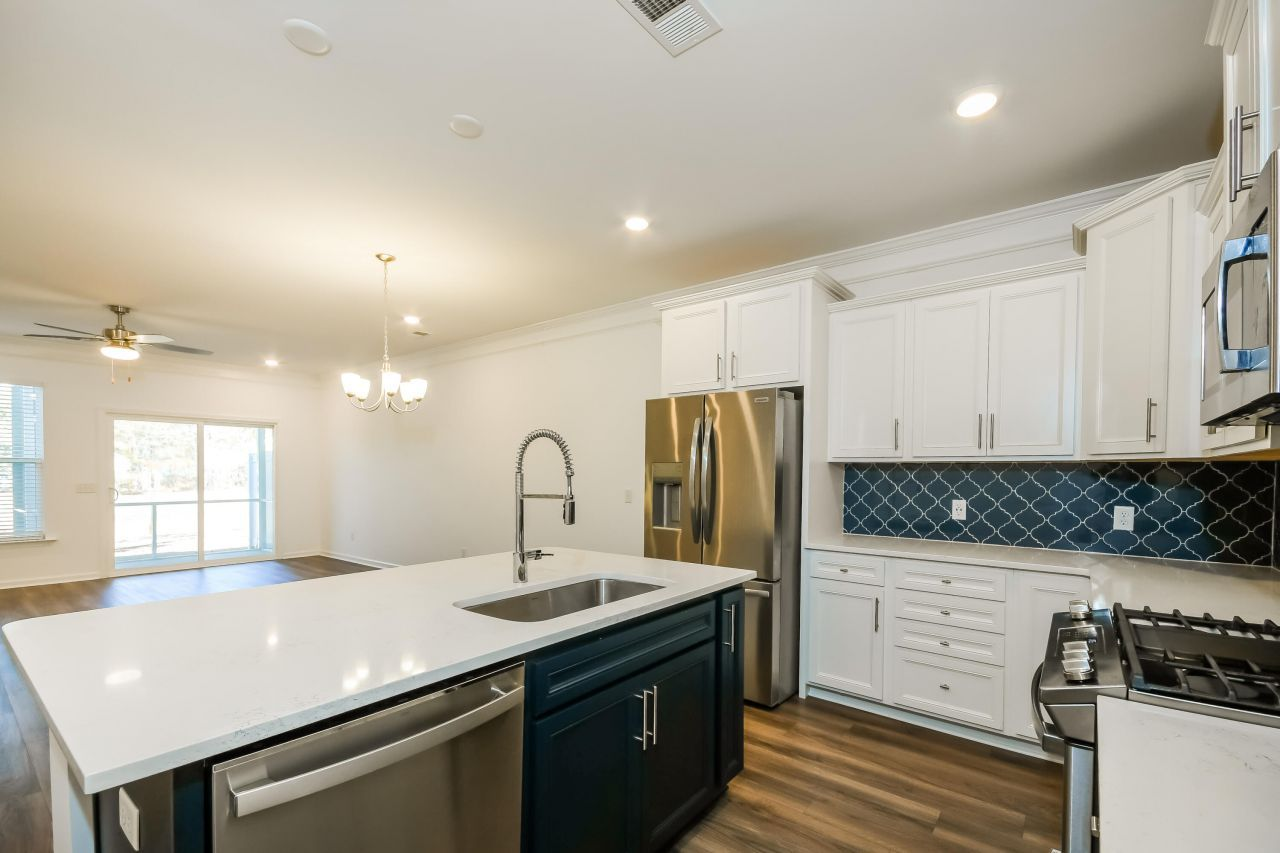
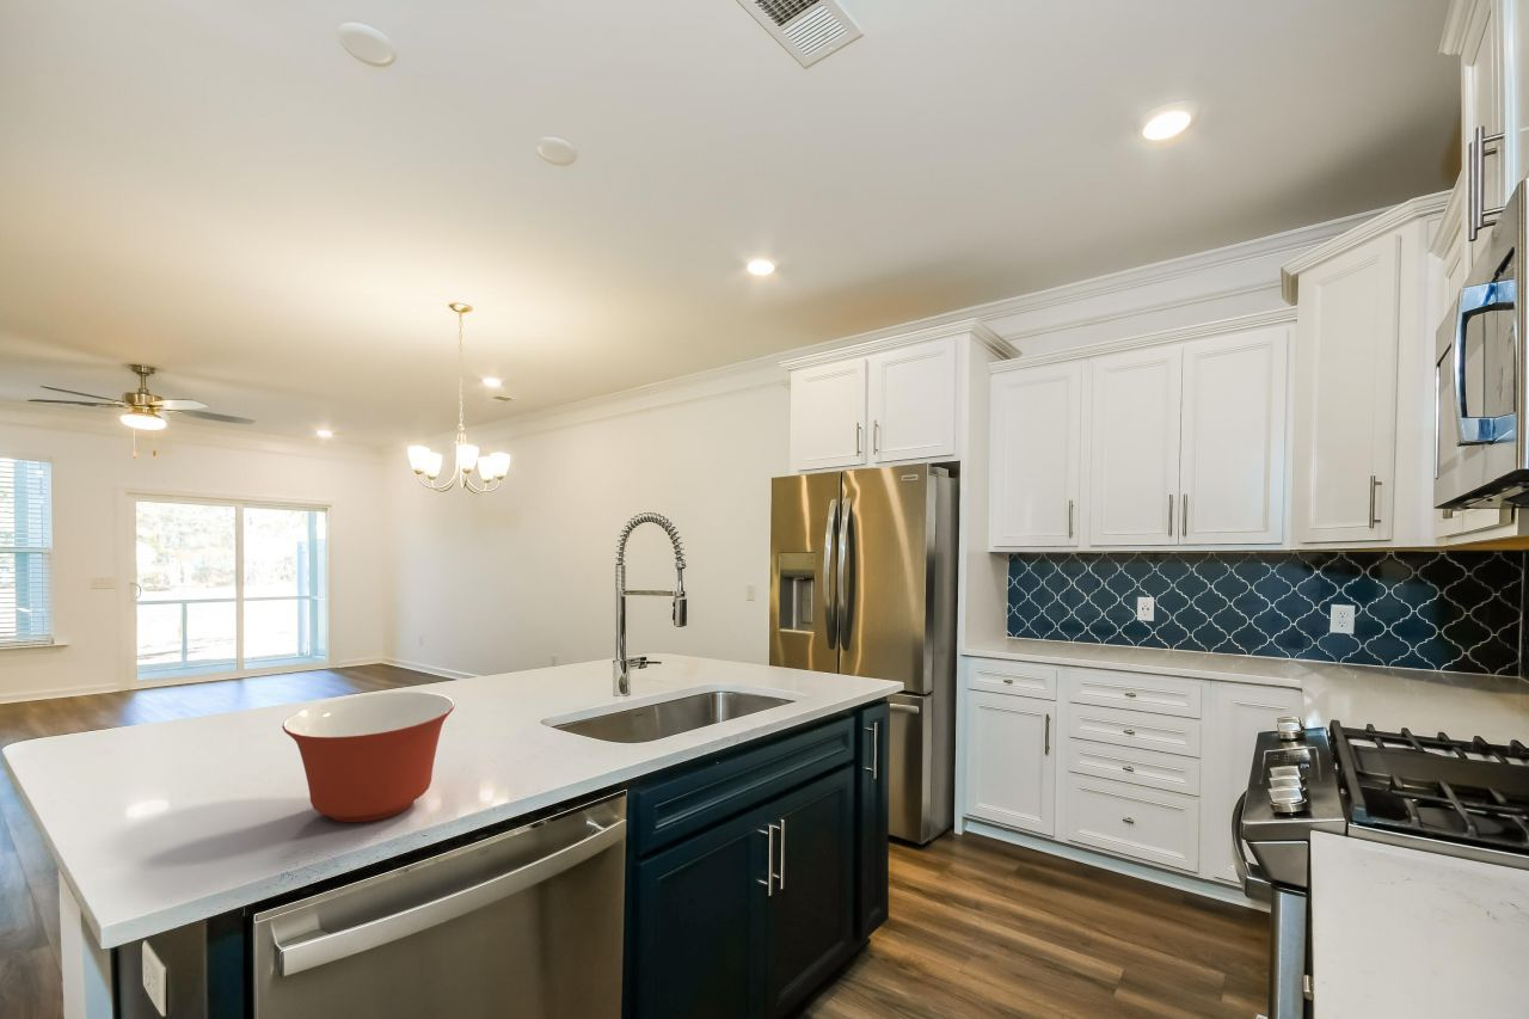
+ mixing bowl (373, 759)
